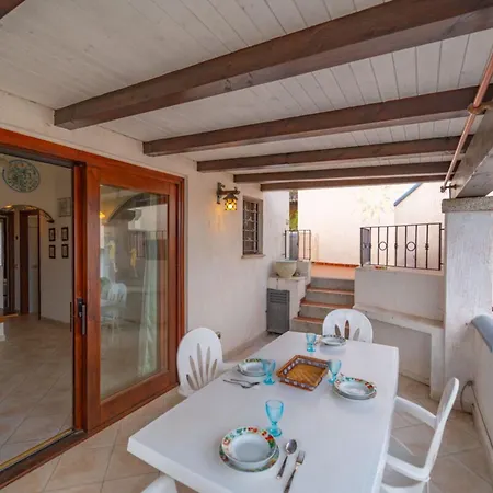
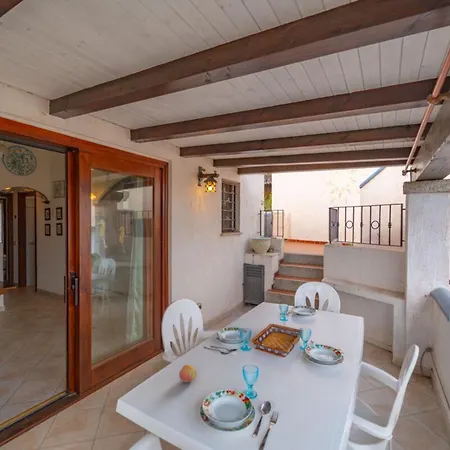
+ fruit (187, 373)
